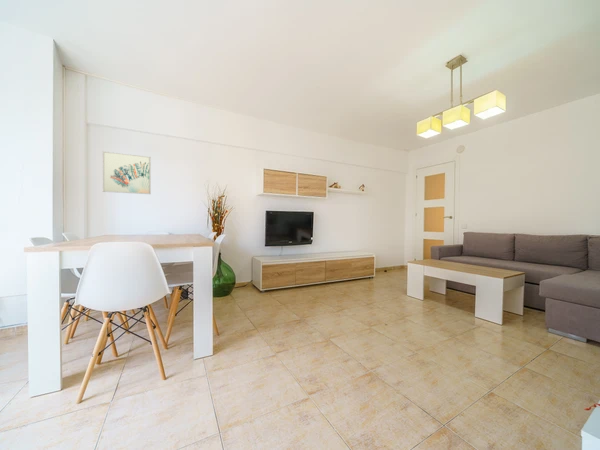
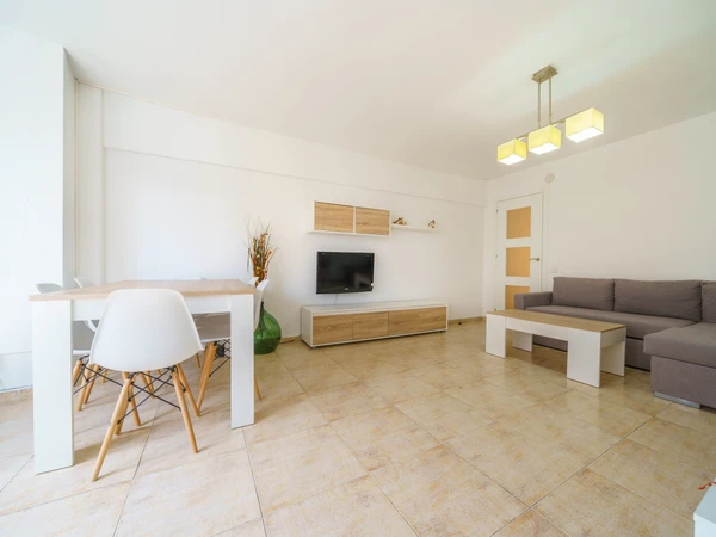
- wall art (127, 173)
